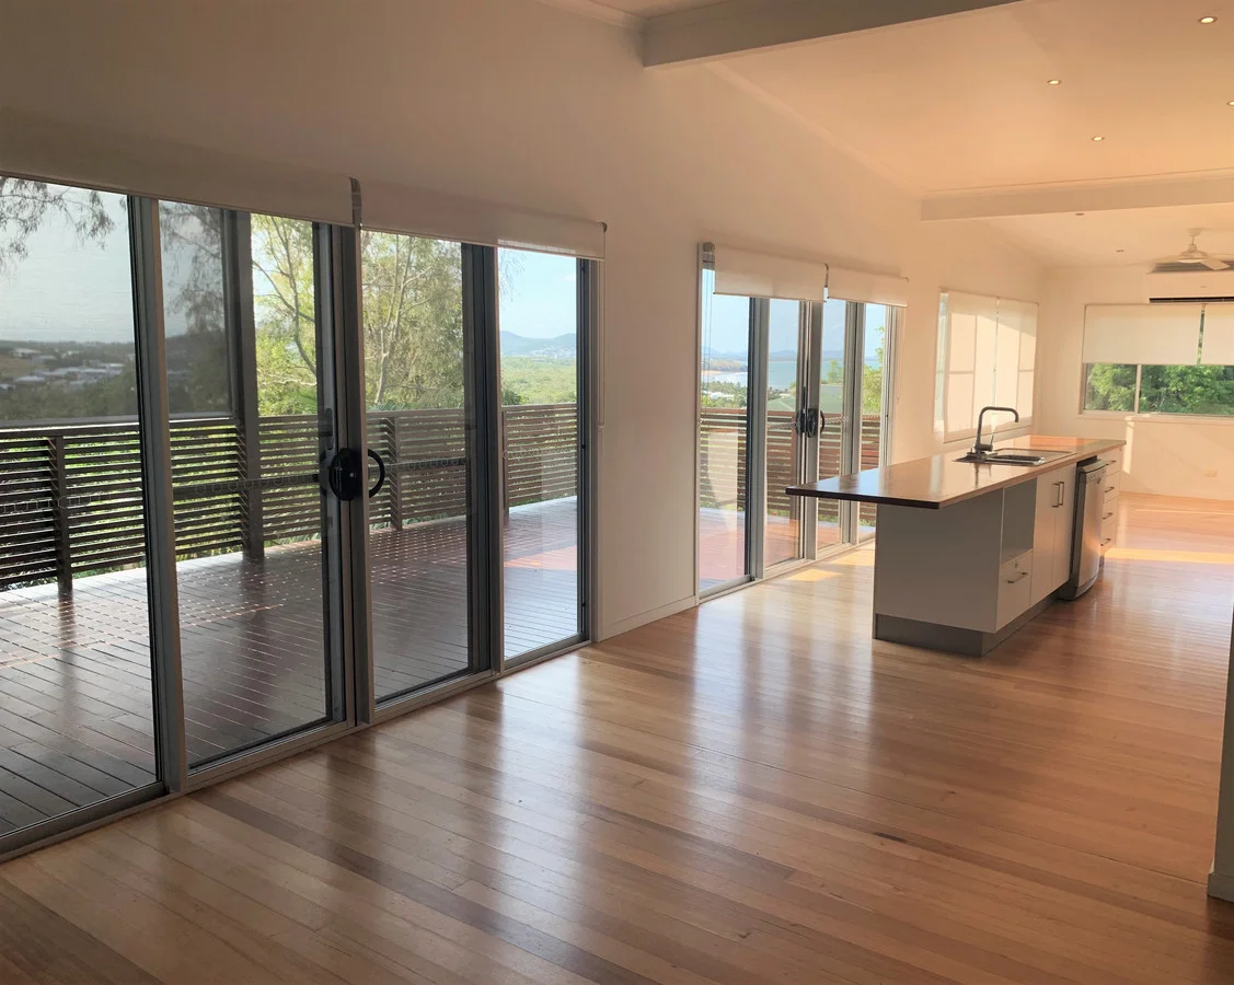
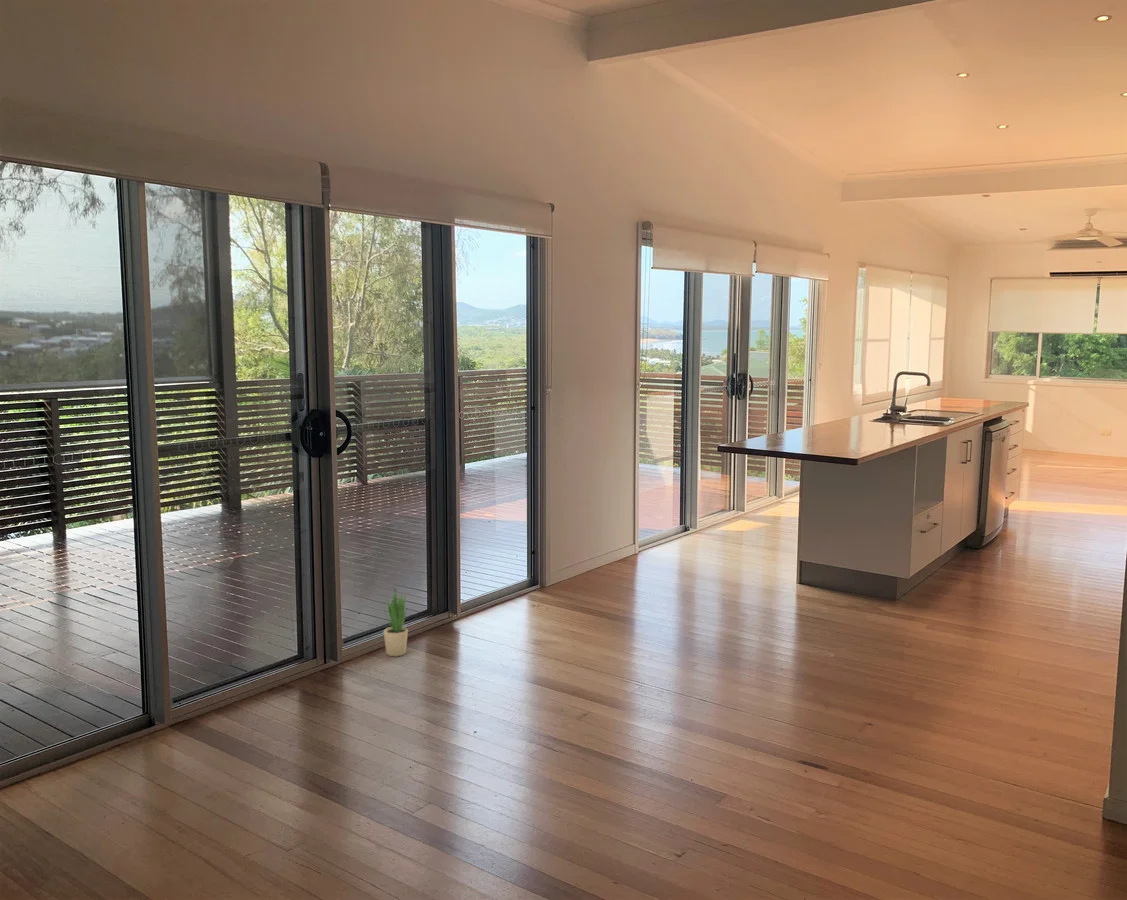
+ potted plant (397, 619)
